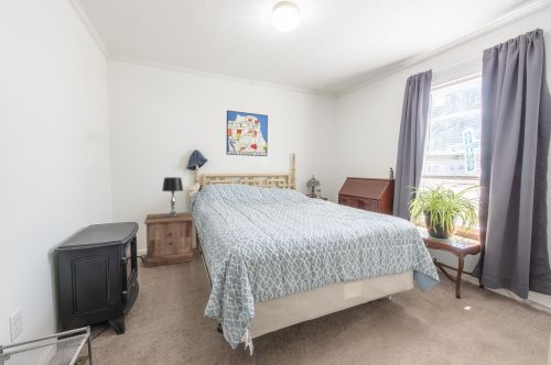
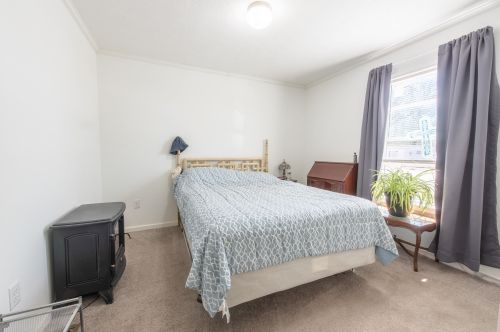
- wall art (247, 134)
- table lamp (172, 196)
- nightstand (170, 237)
